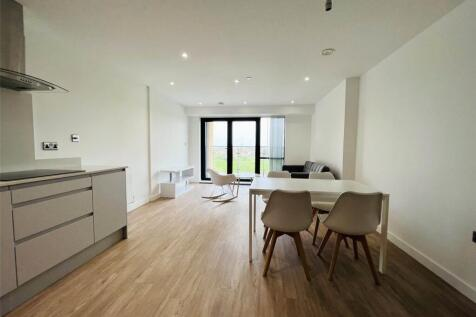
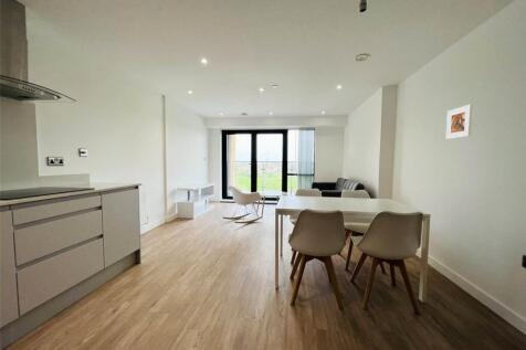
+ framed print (457, 123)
